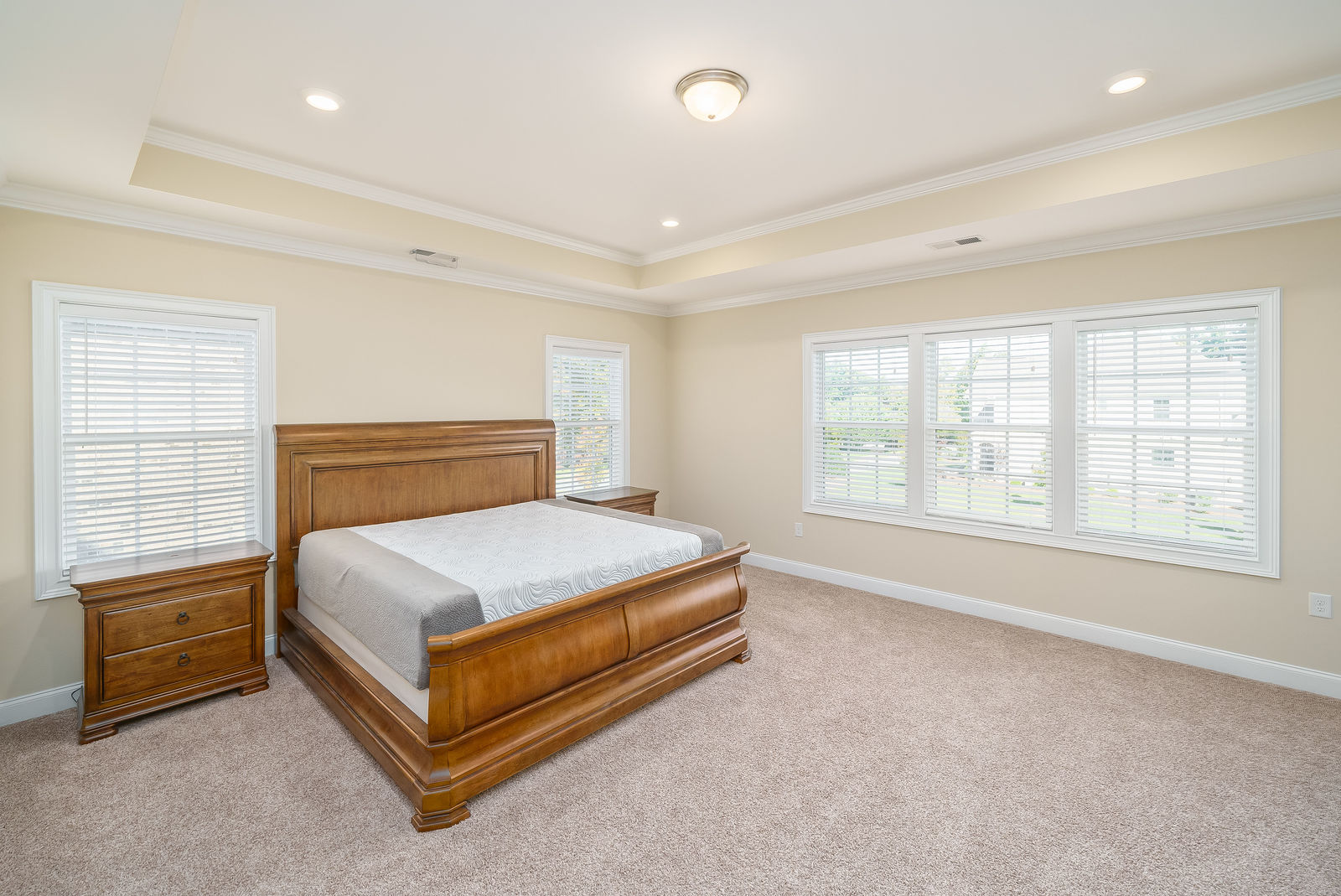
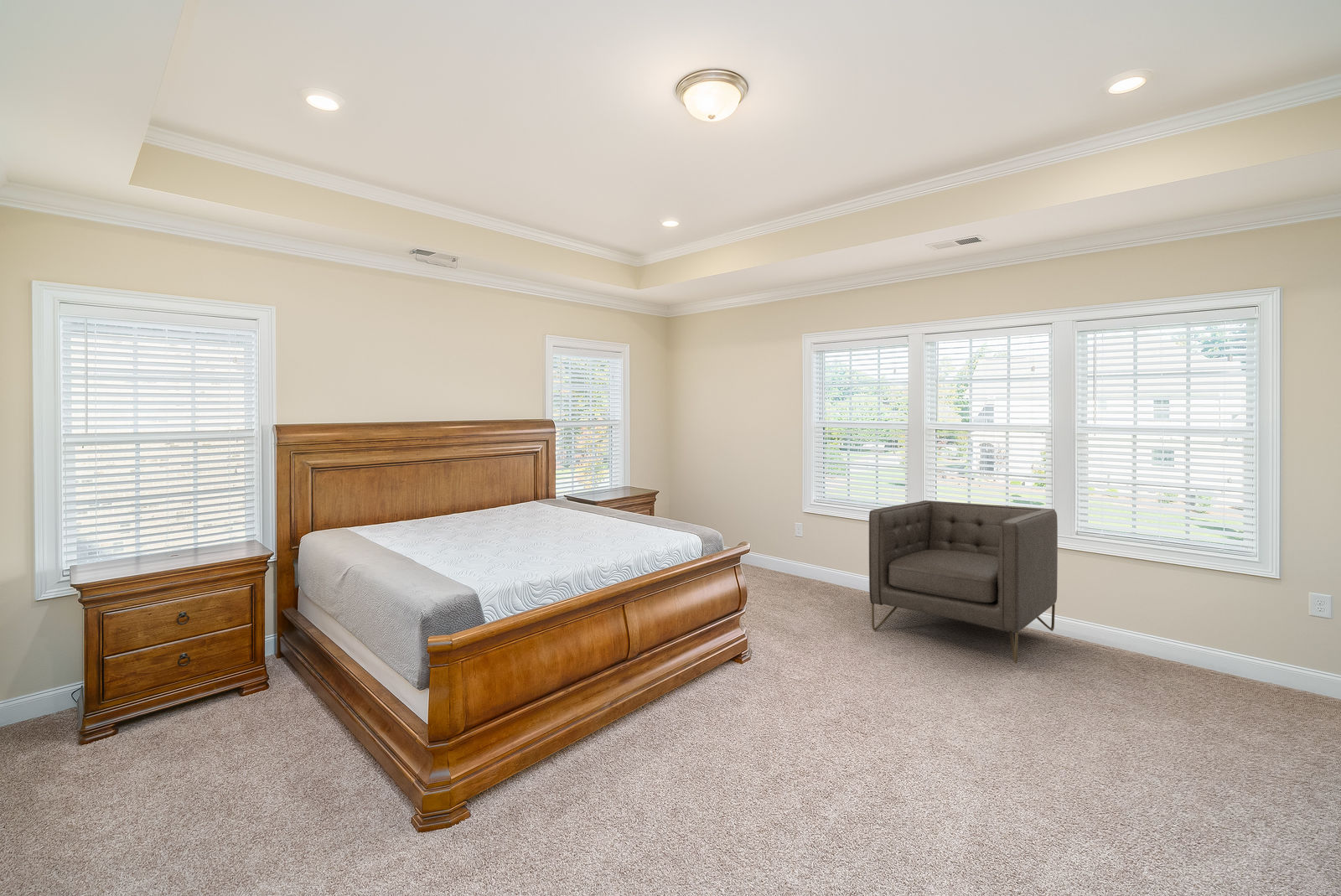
+ chair (962, 570)
